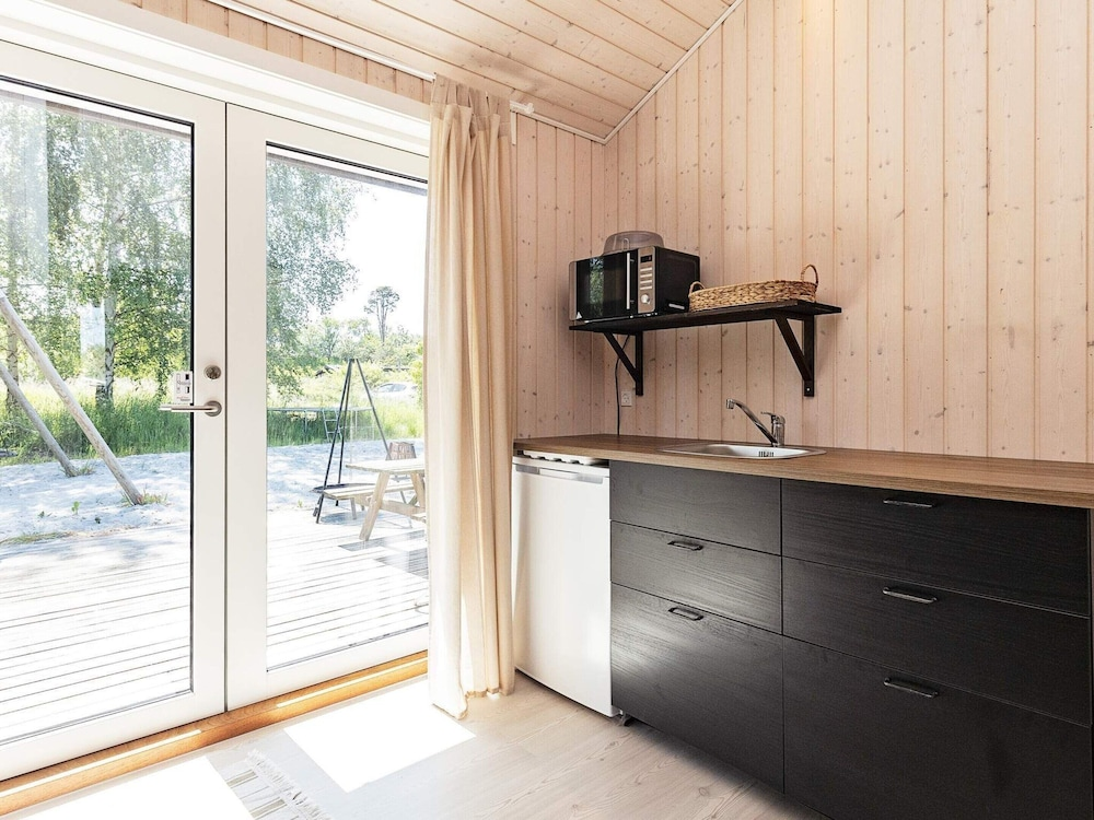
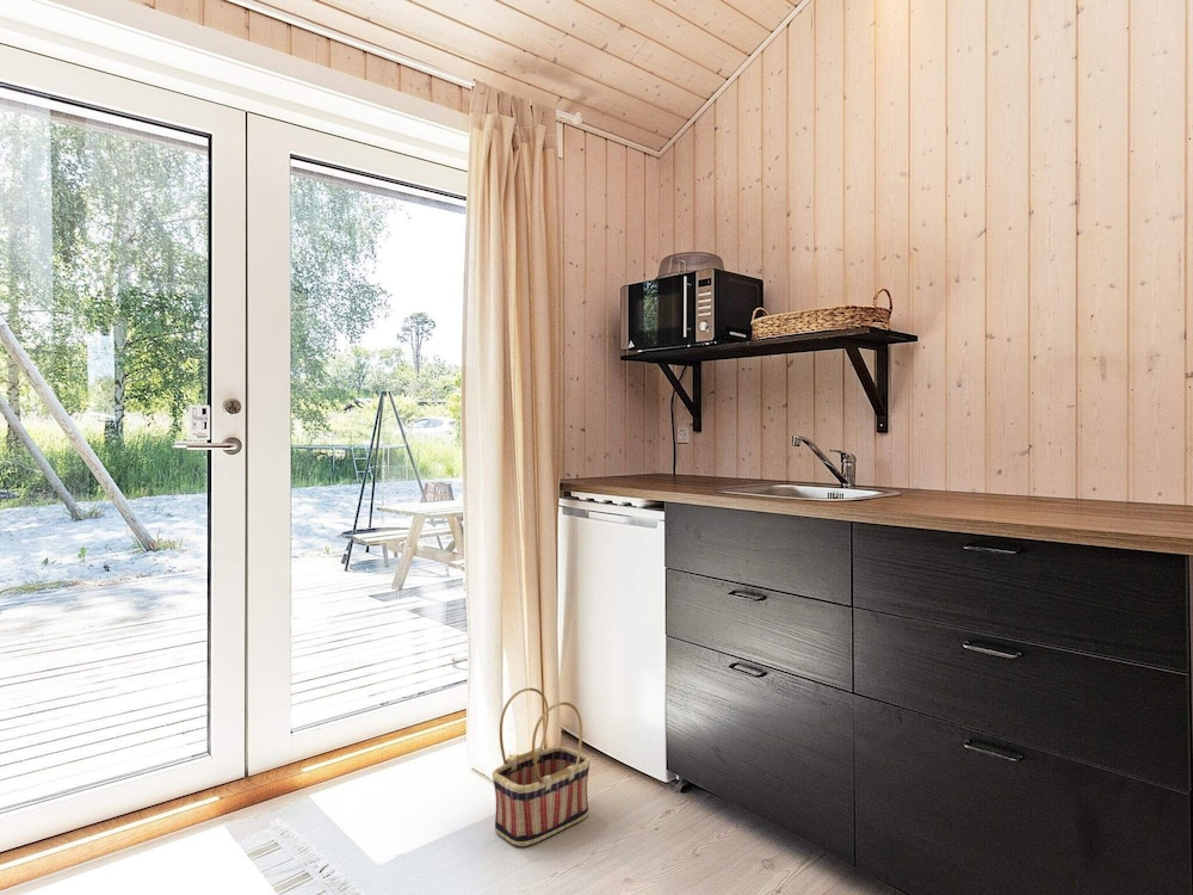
+ basket (542, 758)
